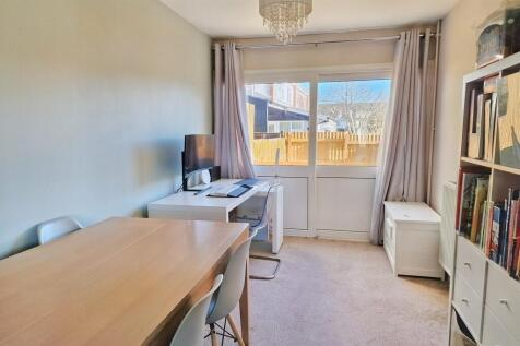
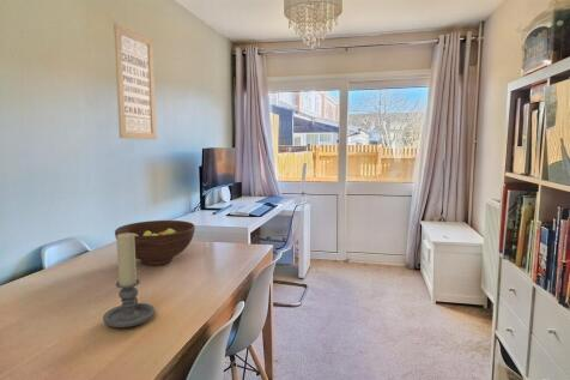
+ fruit bowl (156, 243)
+ wall art (137, 86)
+ candle holder (128, 275)
